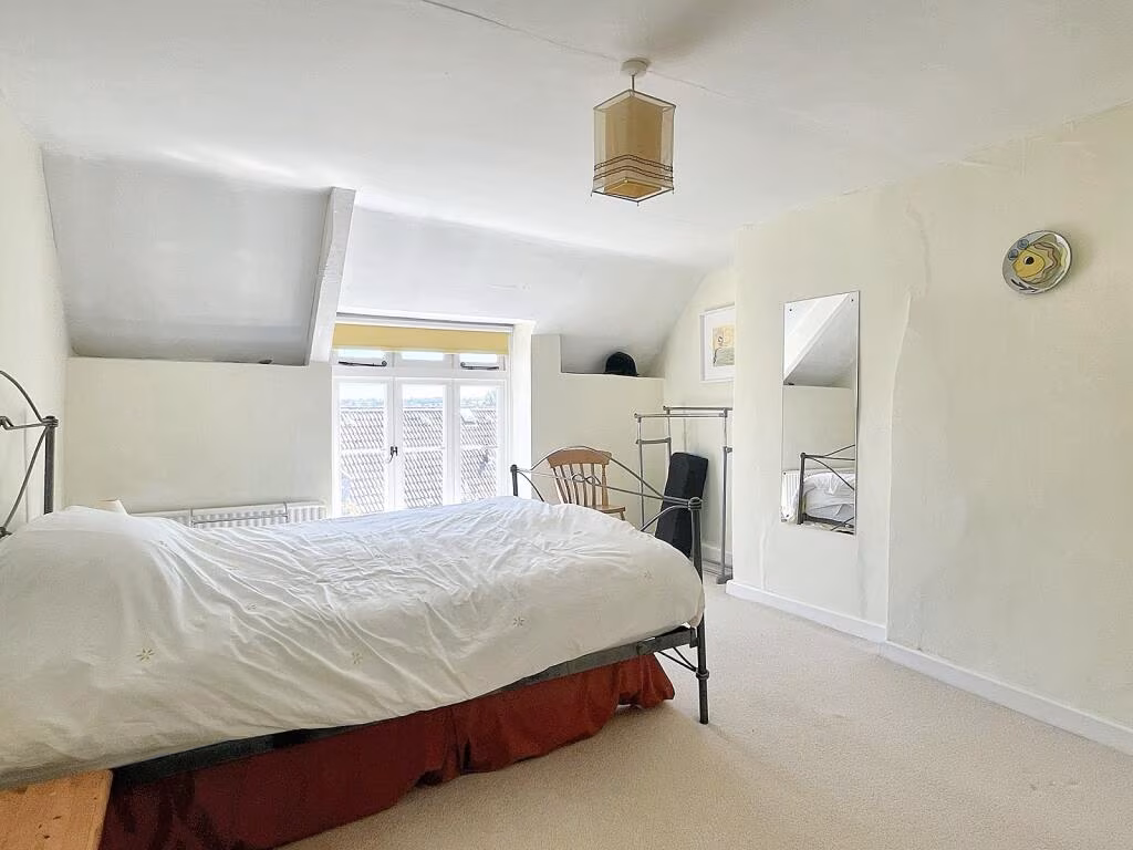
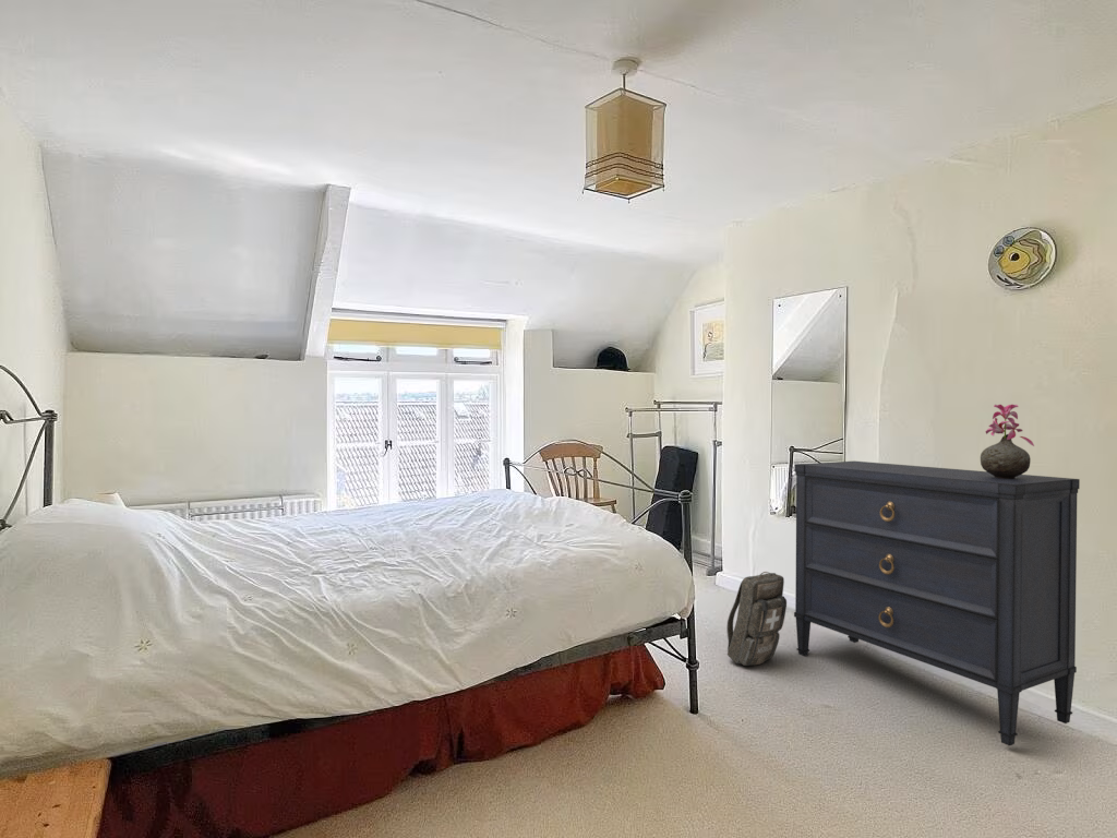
+ dresser (917, 578)
+ vase (1006, 440)
+ backpack (757, 616)
